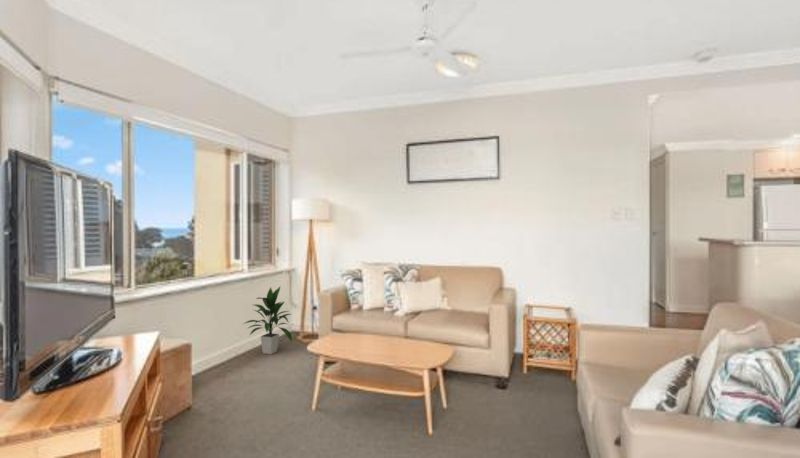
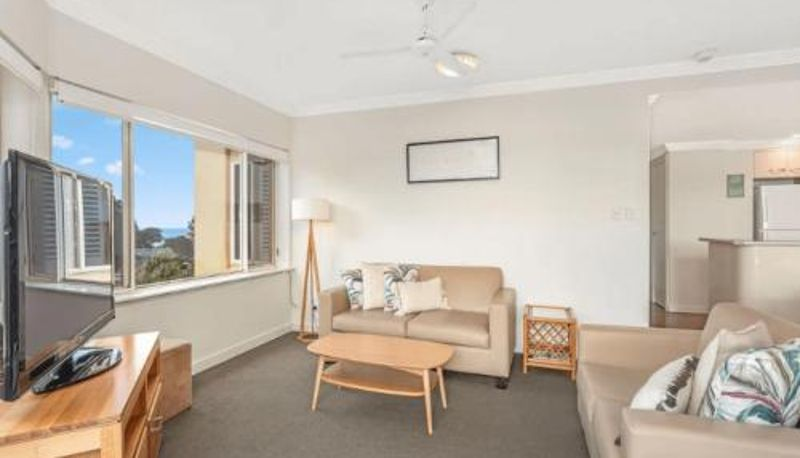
- indoor plant (270, 320)
